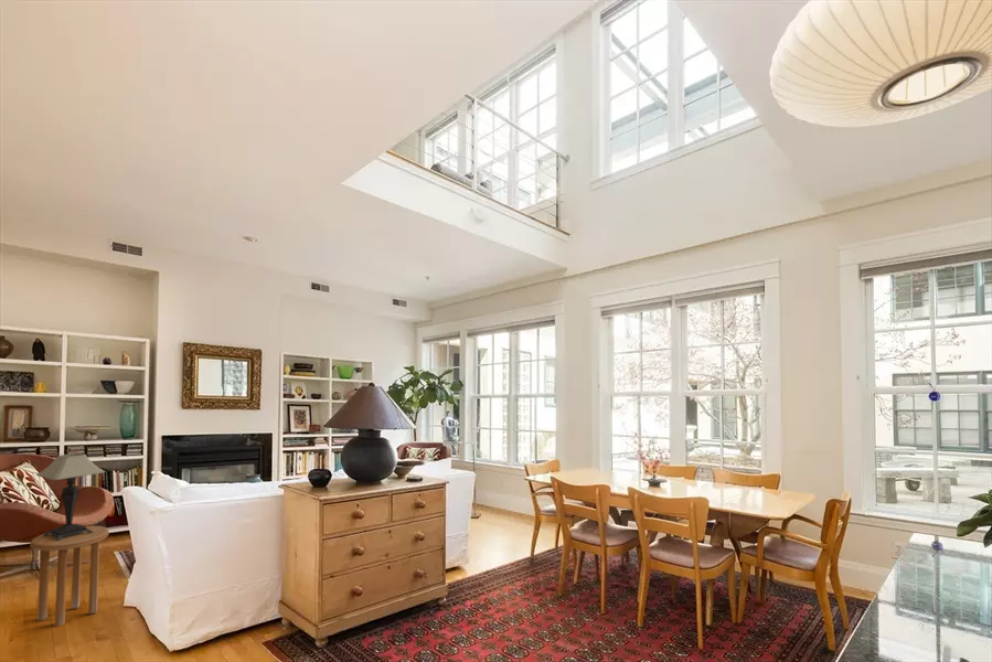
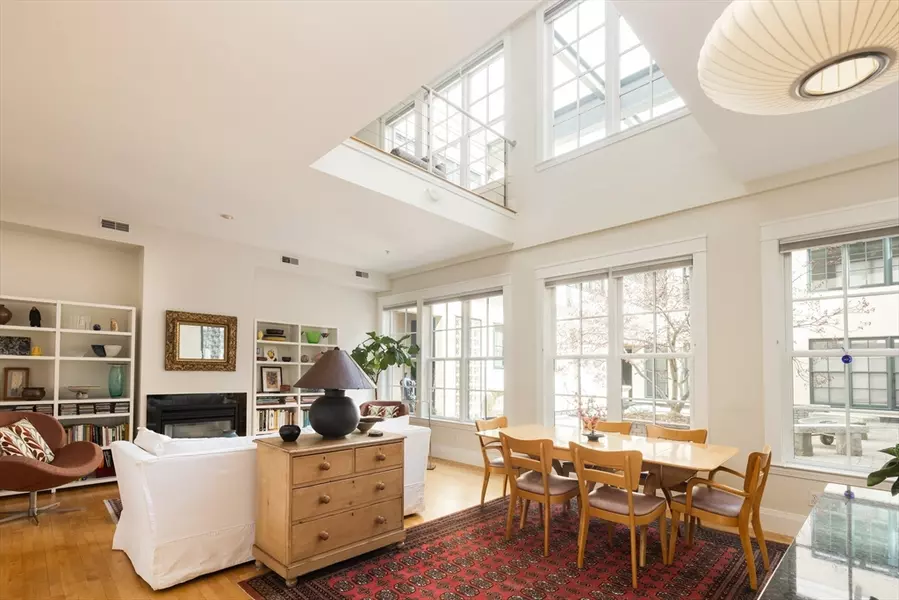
- side table (65, 575)
- table lamp (70, 493)
